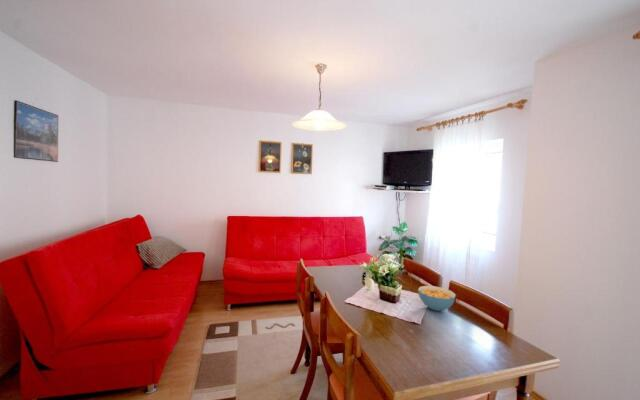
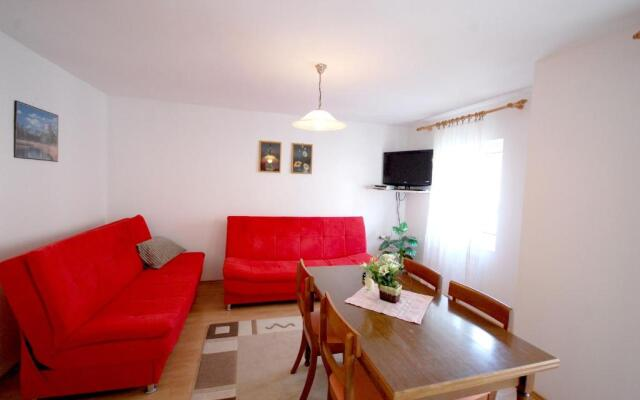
- cereal bowl (436, 300)
